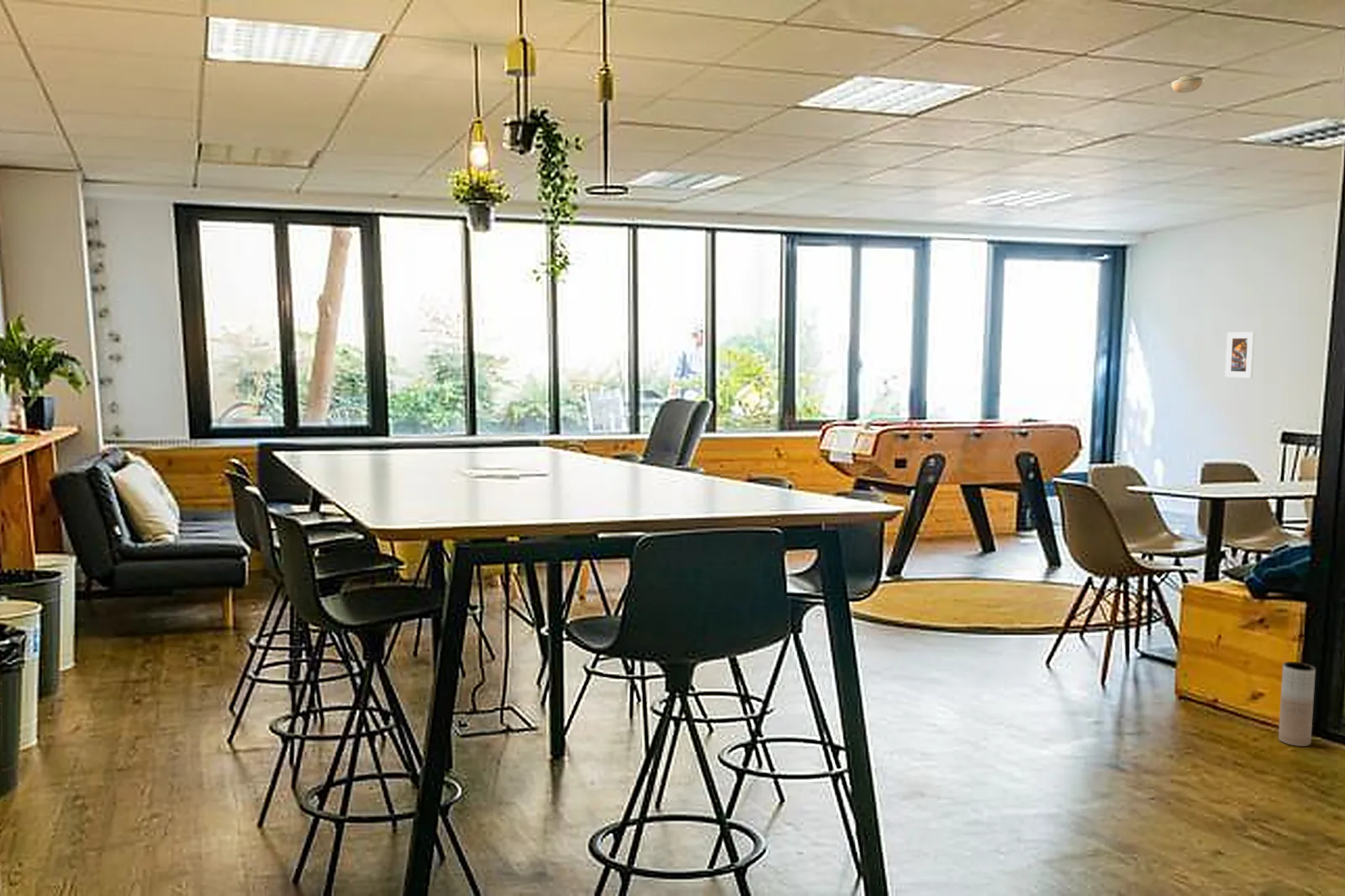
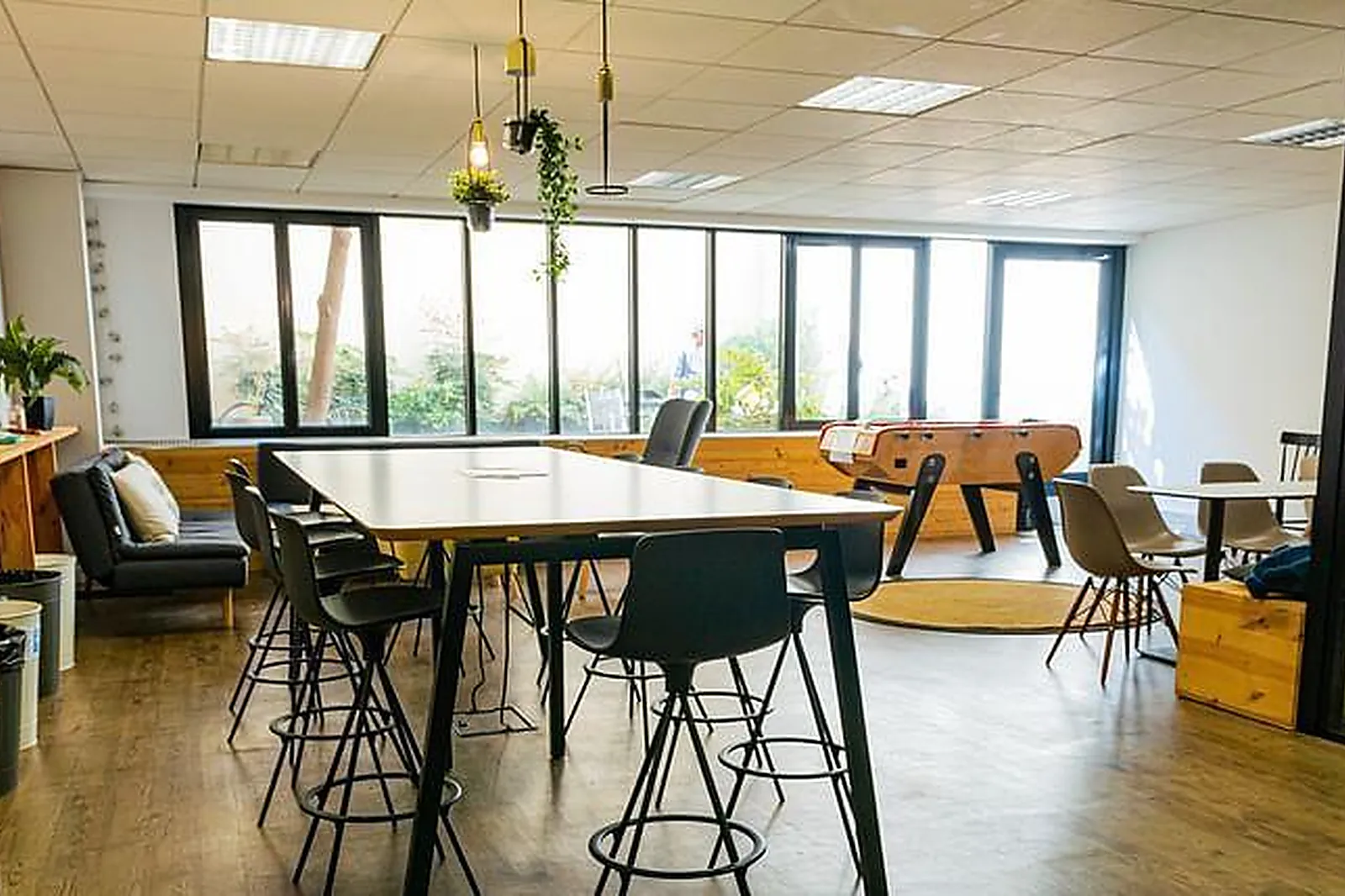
- vase (1296, 704)
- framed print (1239, 355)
- smoke detector (1186, 84)
